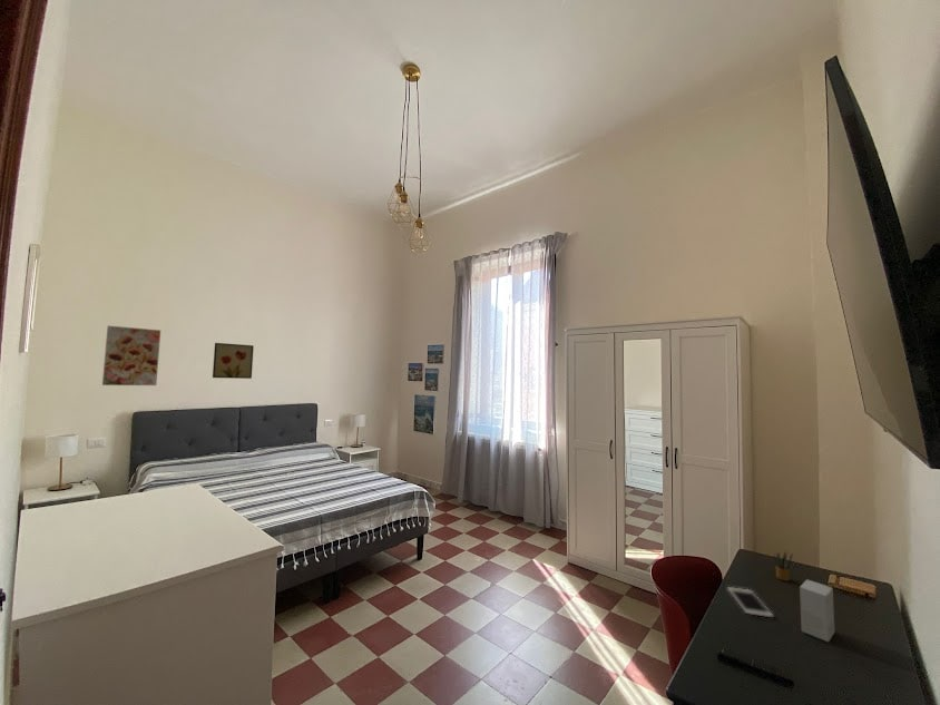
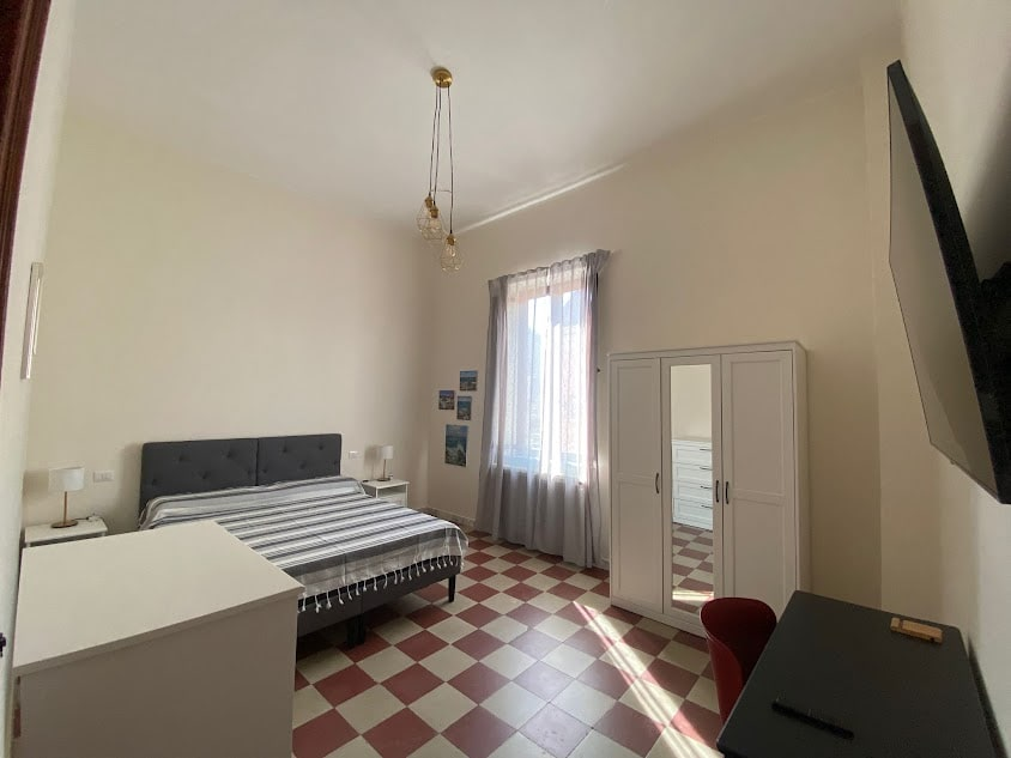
- pencil box (783, 565)
- small box (816, 609)
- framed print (133, 356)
- cell phone (748, 600)
- wall art (233, 361)
